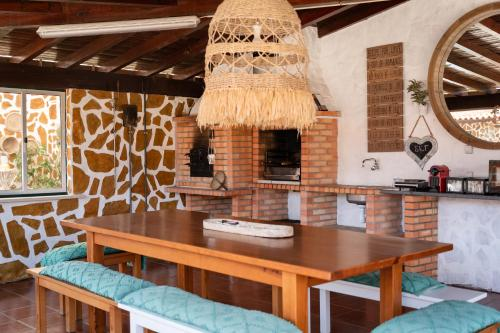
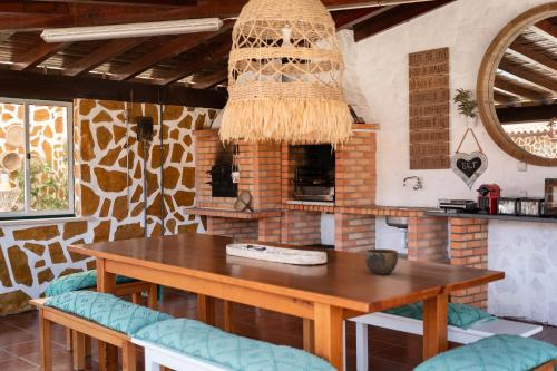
+ bowl (381, 262)
